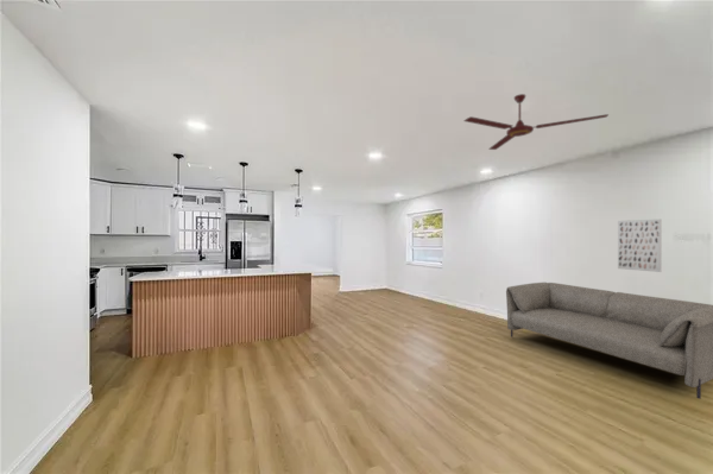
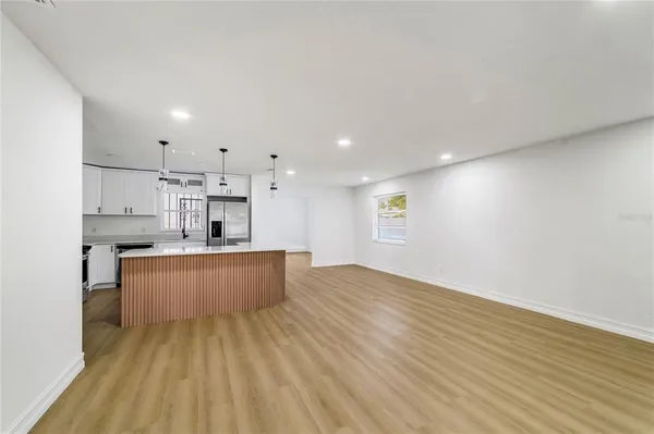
- wall art (638, 245)
- ceiling fan (537, 125)
- sofa (599, 324)
